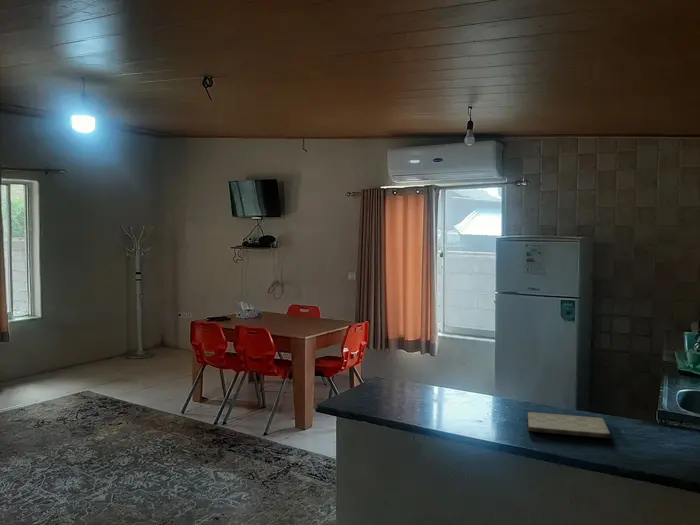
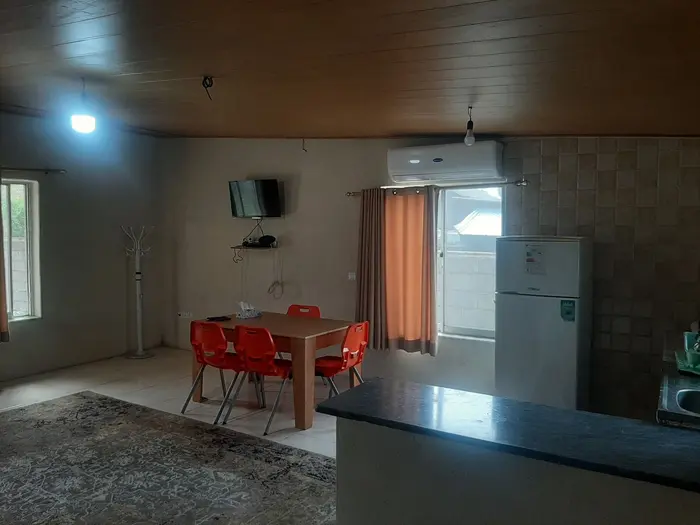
- cutting board (566, 424)
